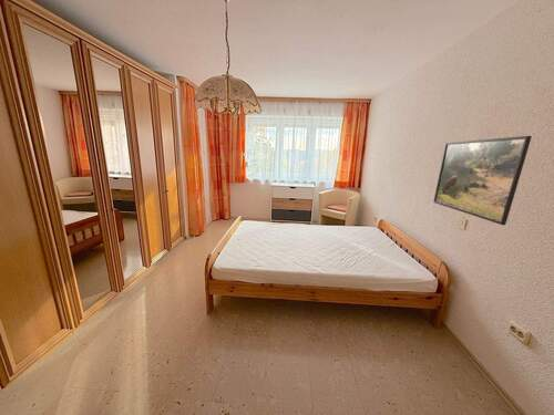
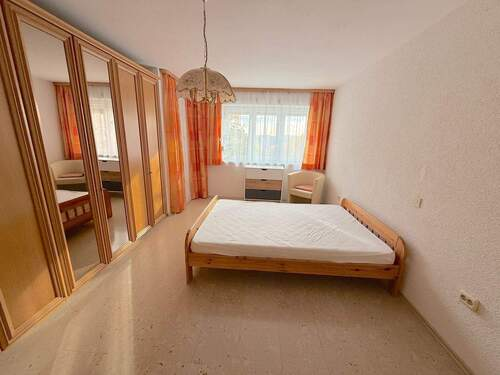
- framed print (470, 177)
